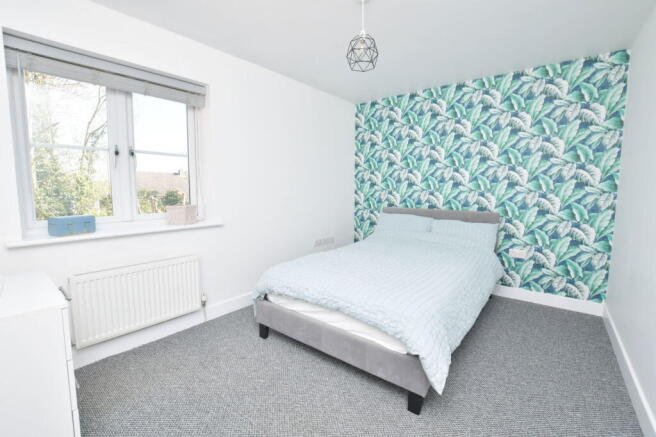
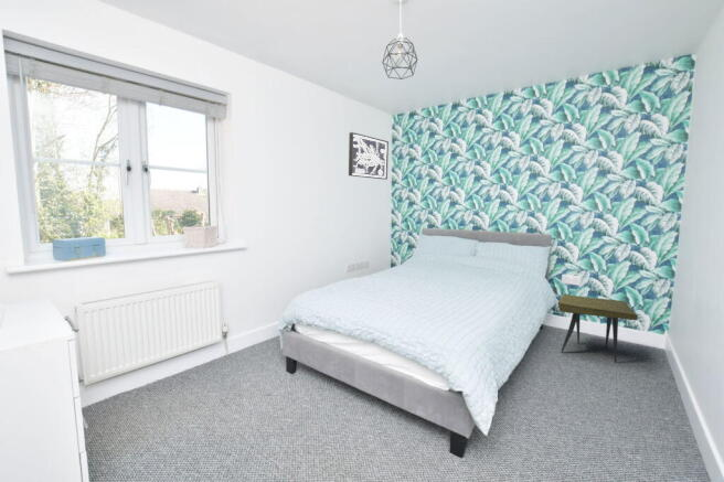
+ side table (598, 315)
+ wall art (369, 157)
